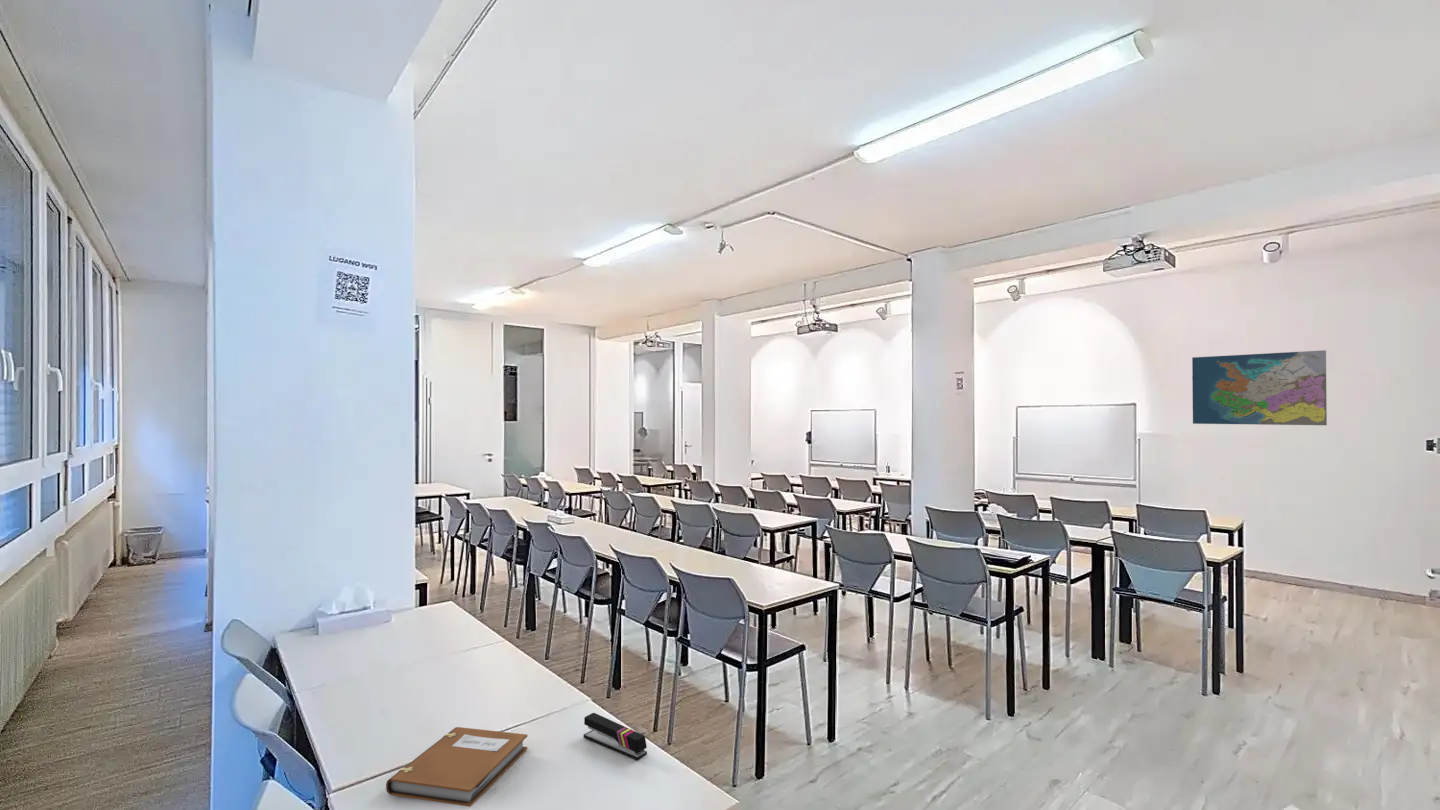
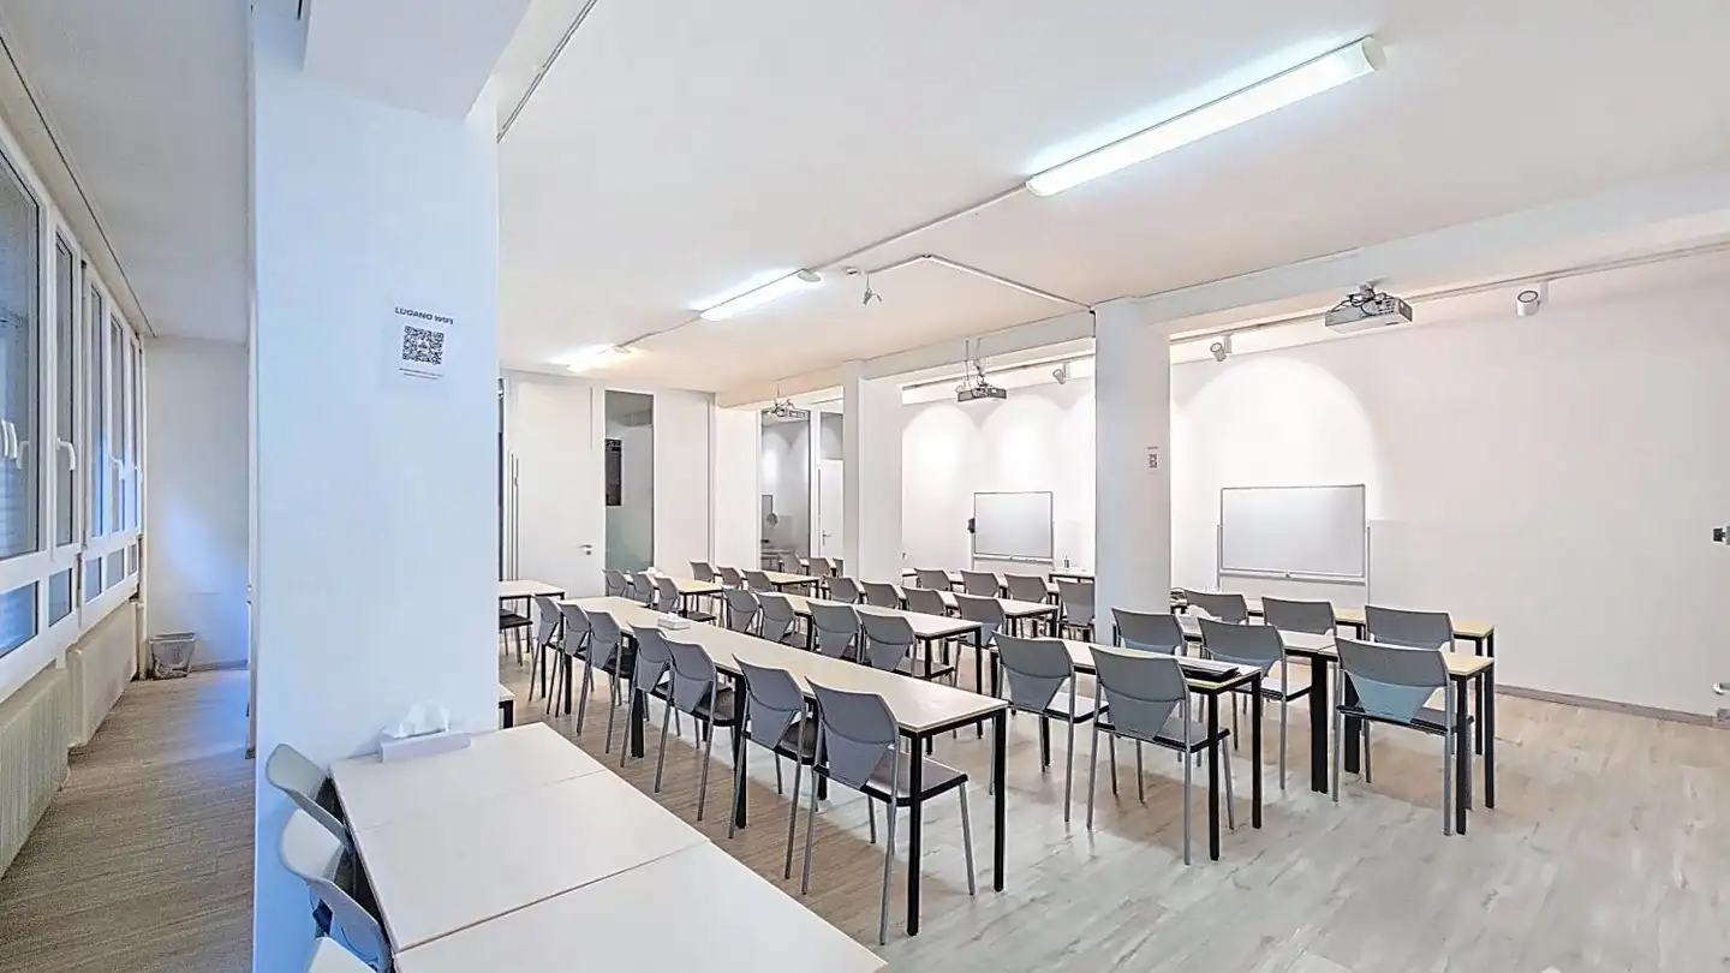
- stapler (614, 734)
- map (1255, 389)
- notebook (462, 761)
